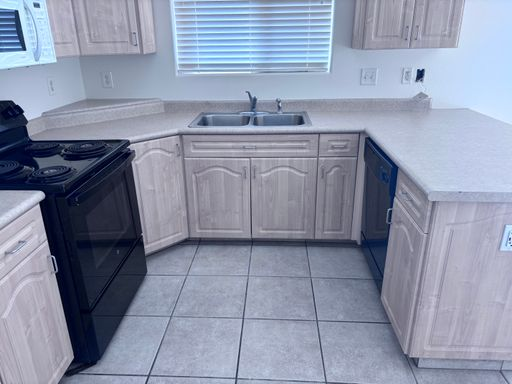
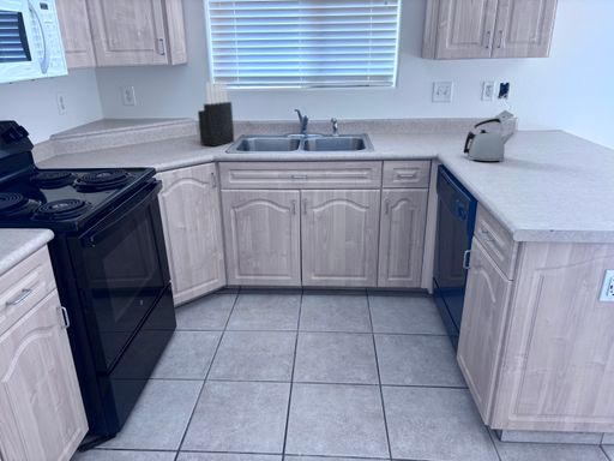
+ kettle (488, 138)
+ knife block (213, 113)
